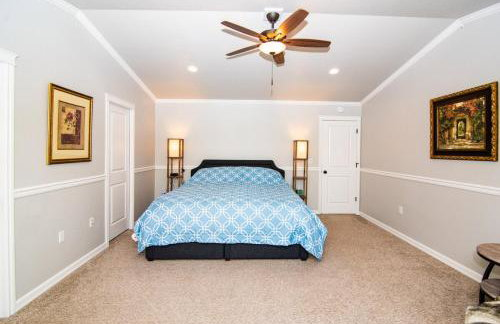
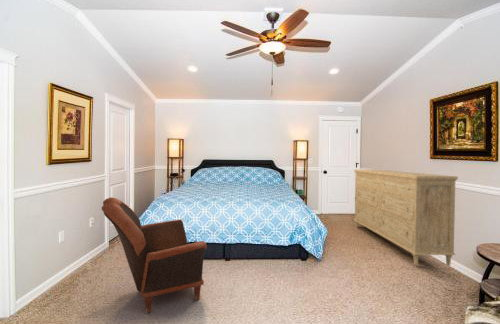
+ armchair (153, 247)
+ dresser (393, 207)
